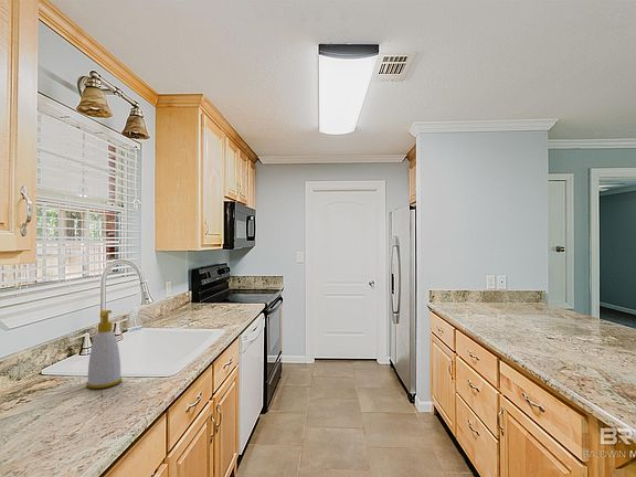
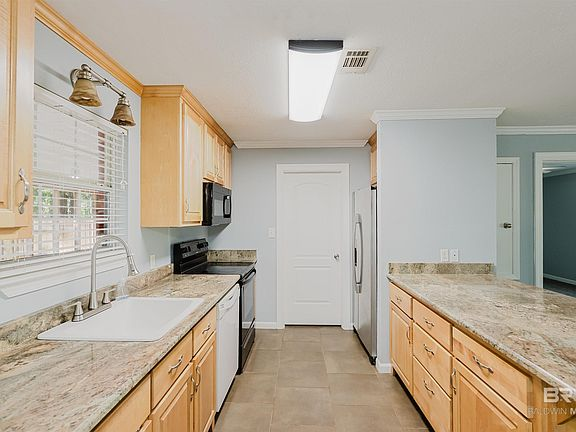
- soap bottle (104, 347)
